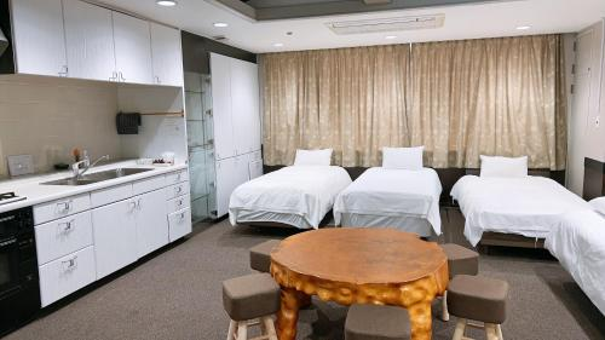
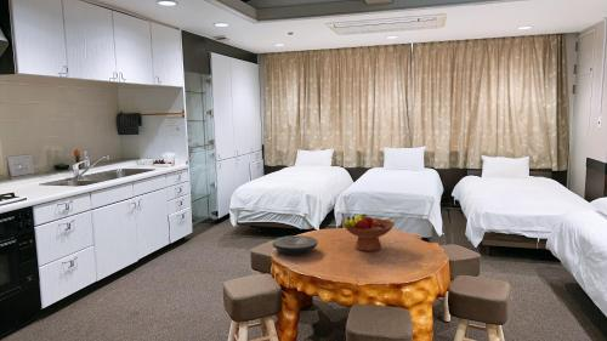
+ plate (295, 246)
+ fruit bowl (368, 231)
